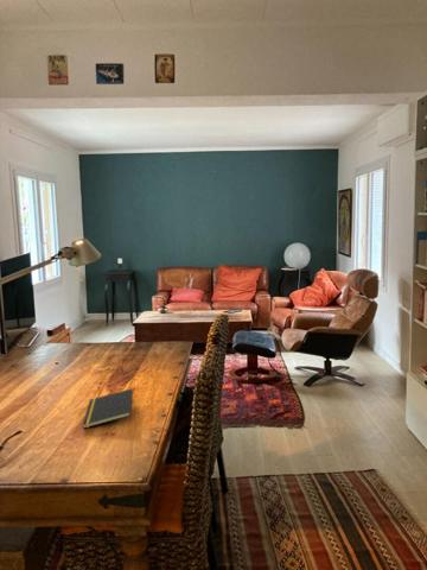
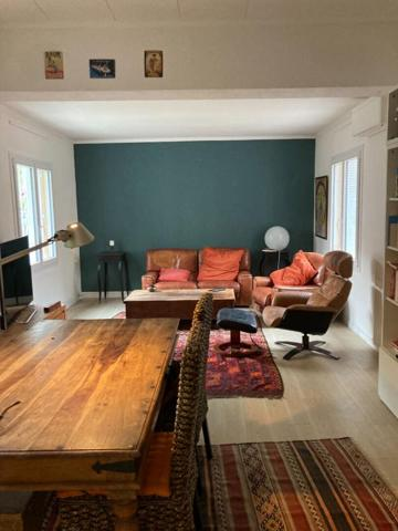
- notepad (109, 406)
